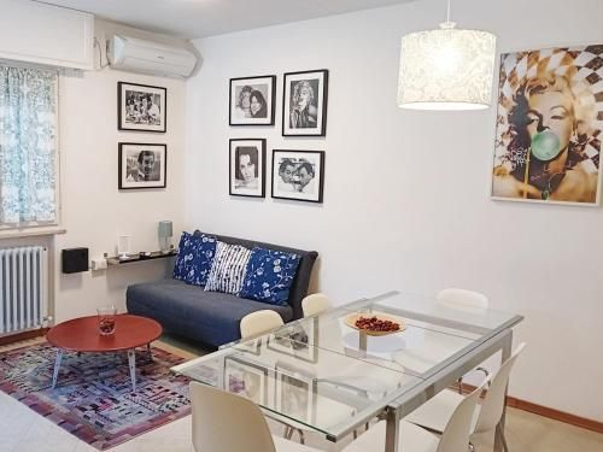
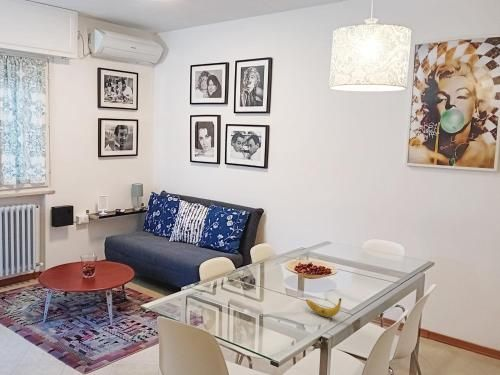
+ banana (322, 307)
